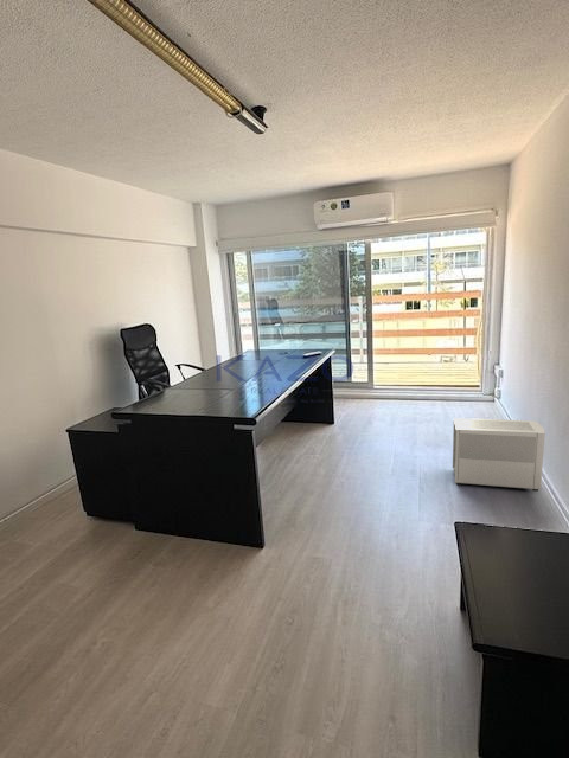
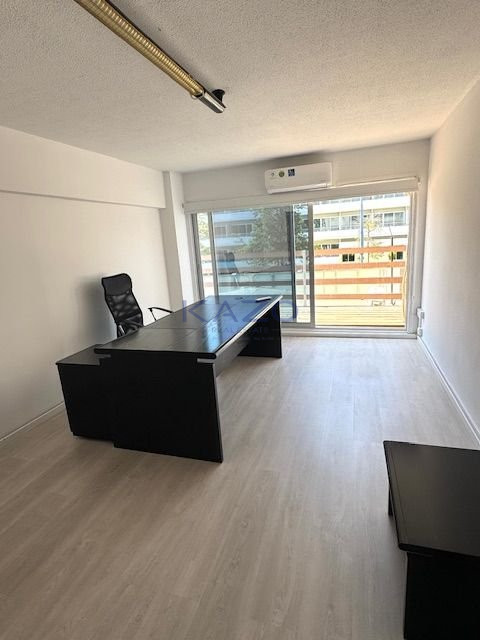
- air purifier (496, 452)
